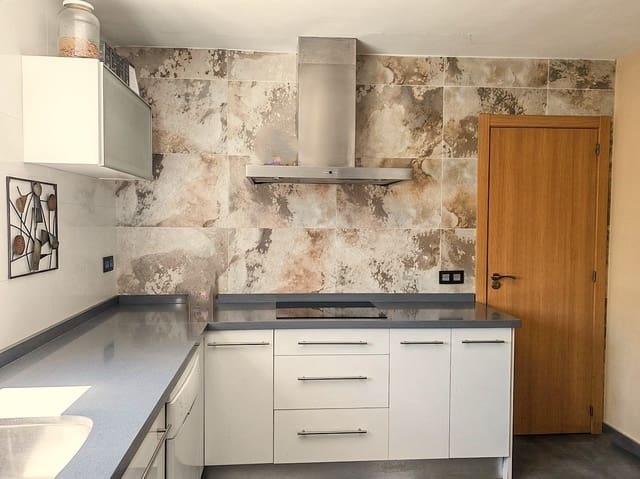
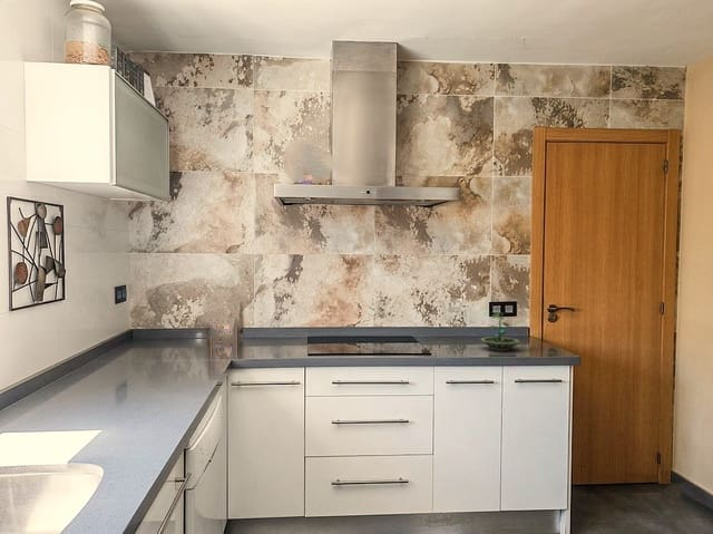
+ terrarium (500, 319)
